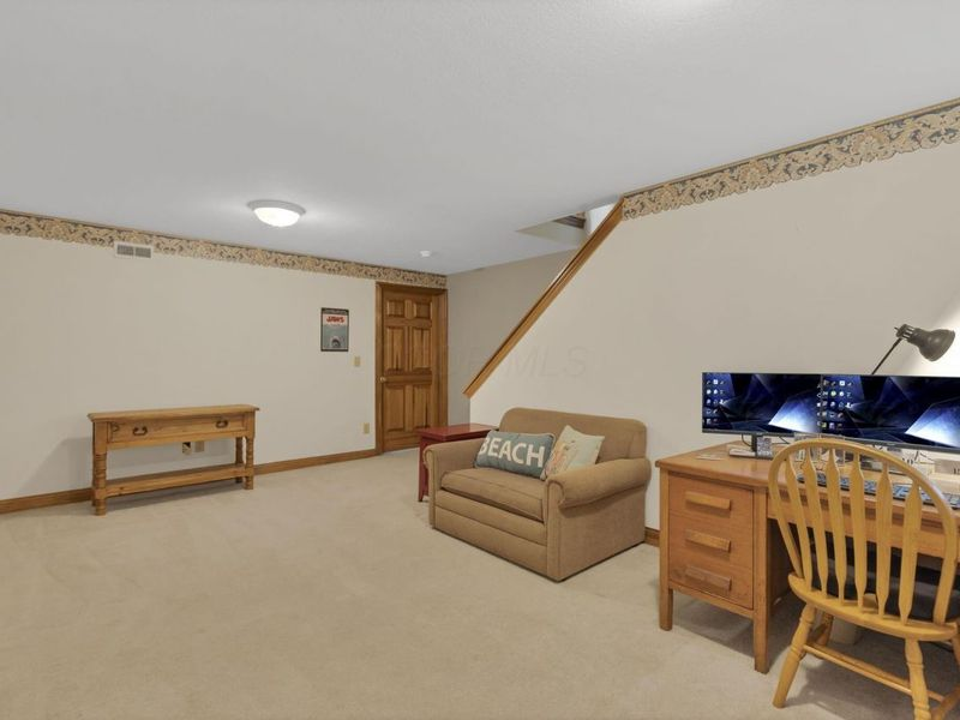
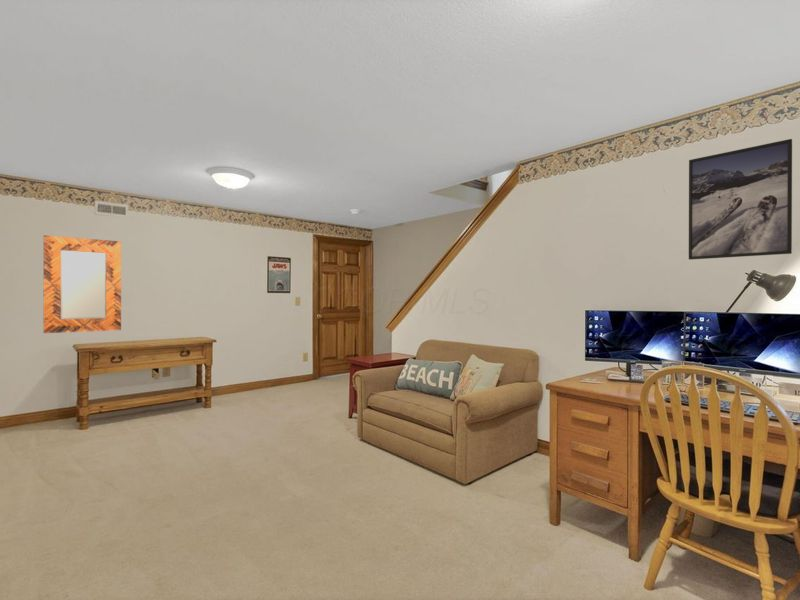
+ home mirror (84, 285)
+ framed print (736, 203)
